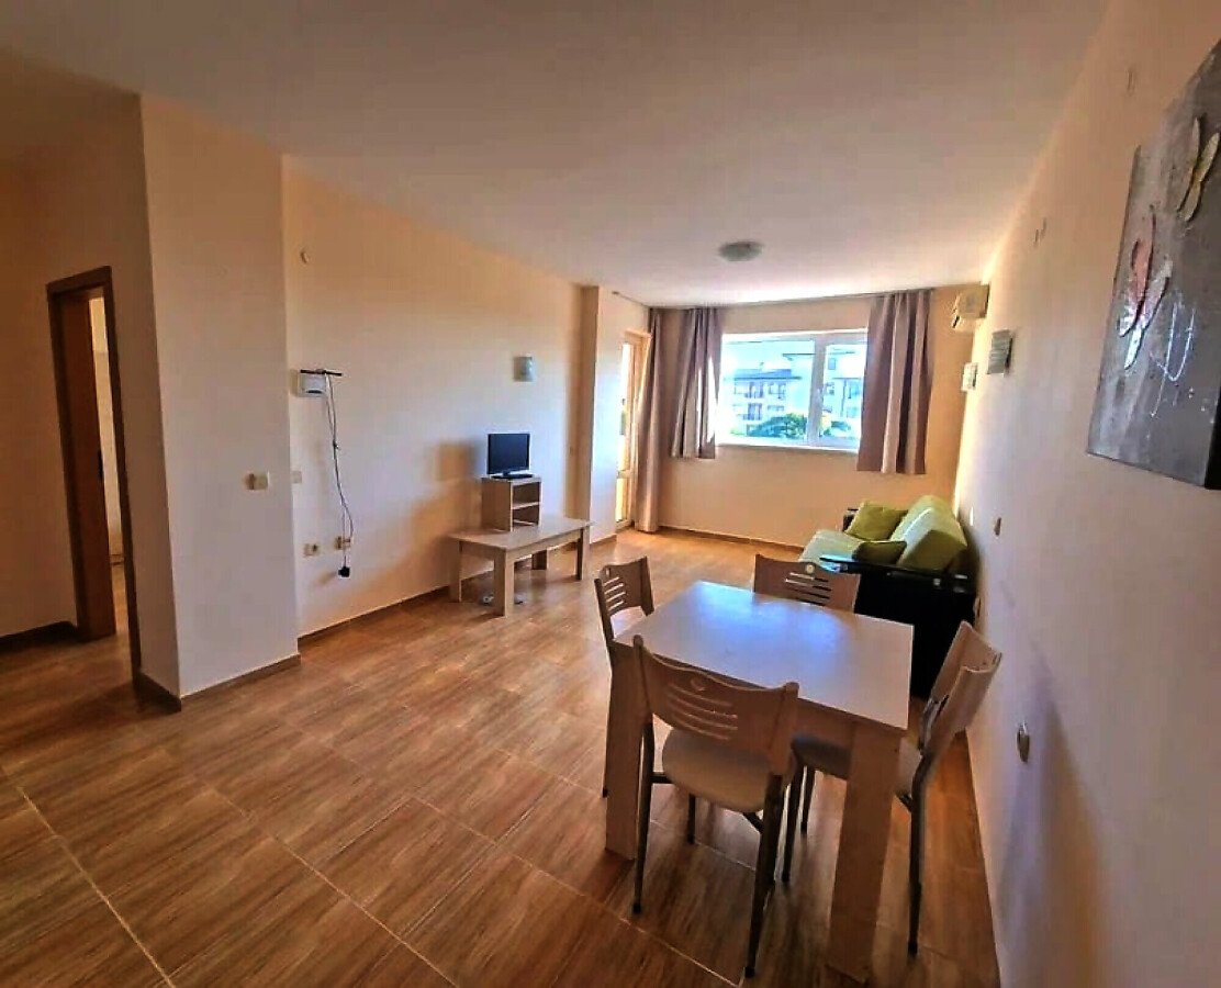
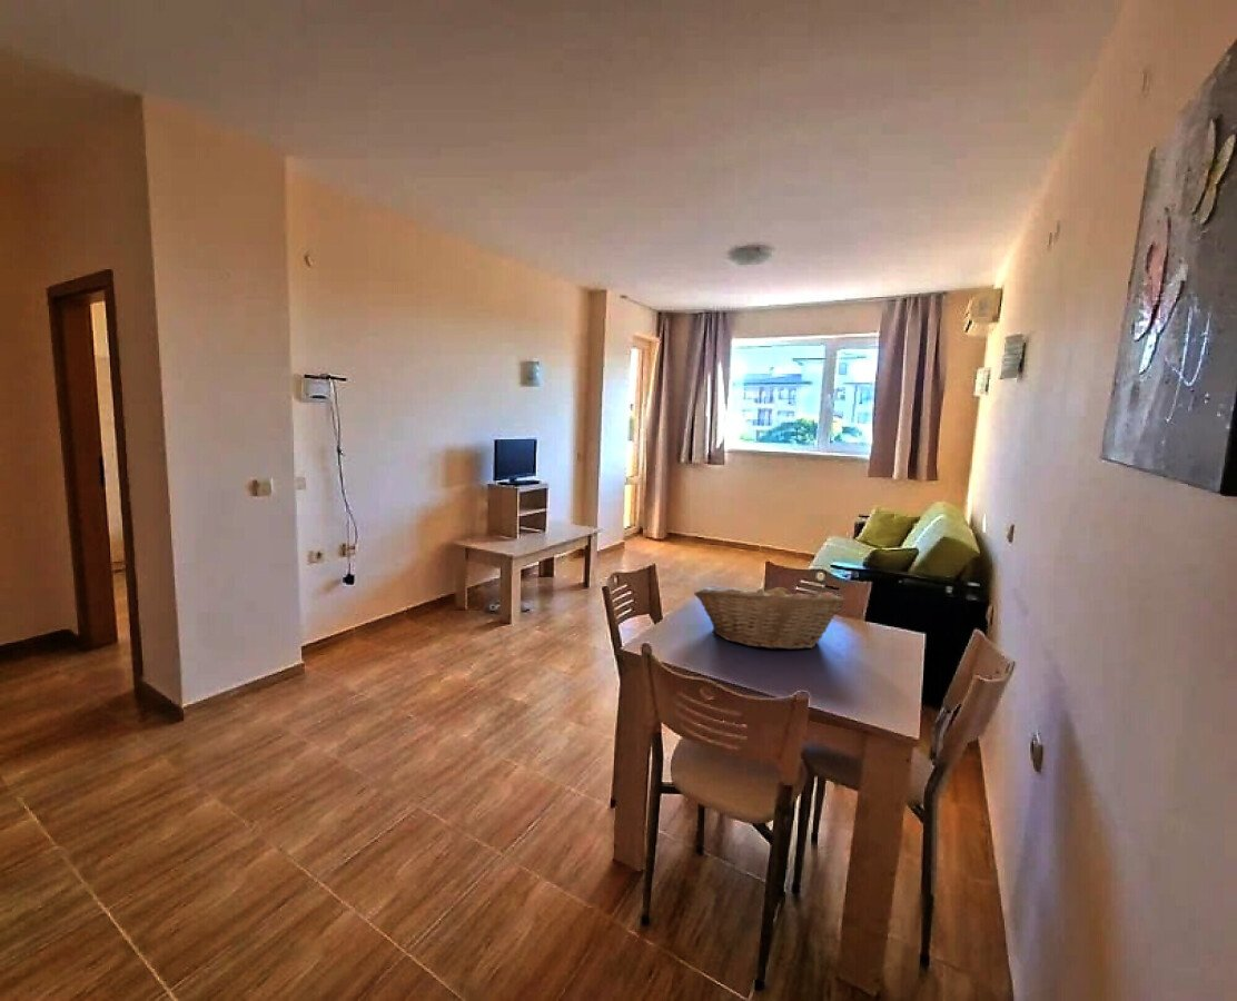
+ fruit basket (766, 607)
